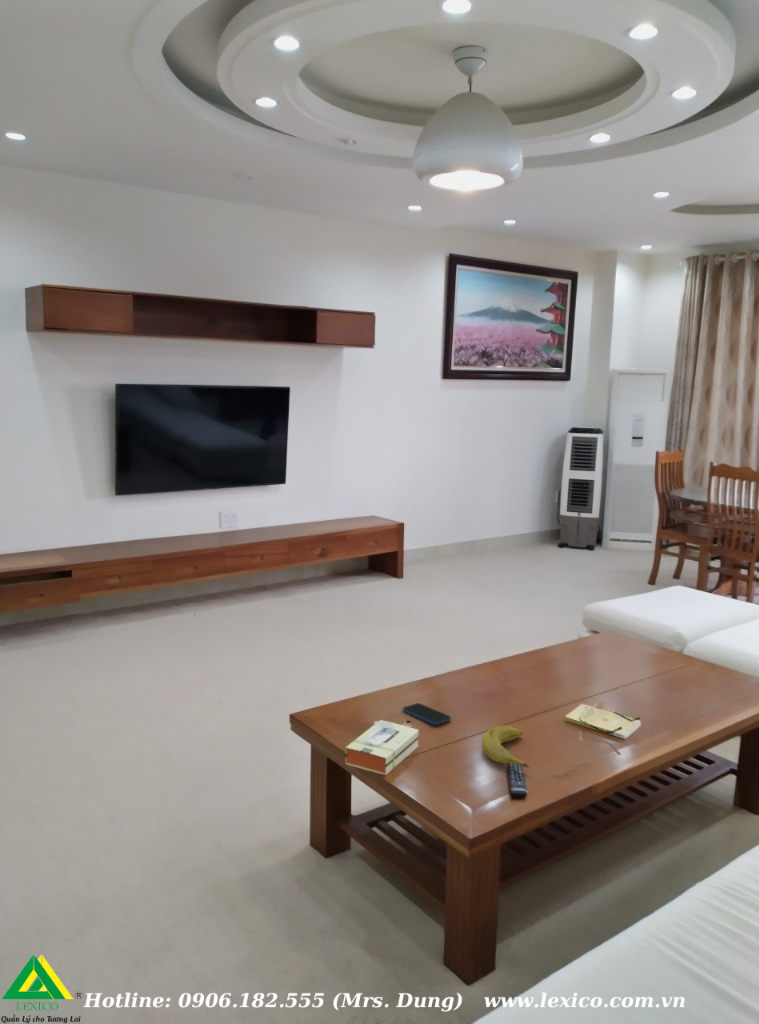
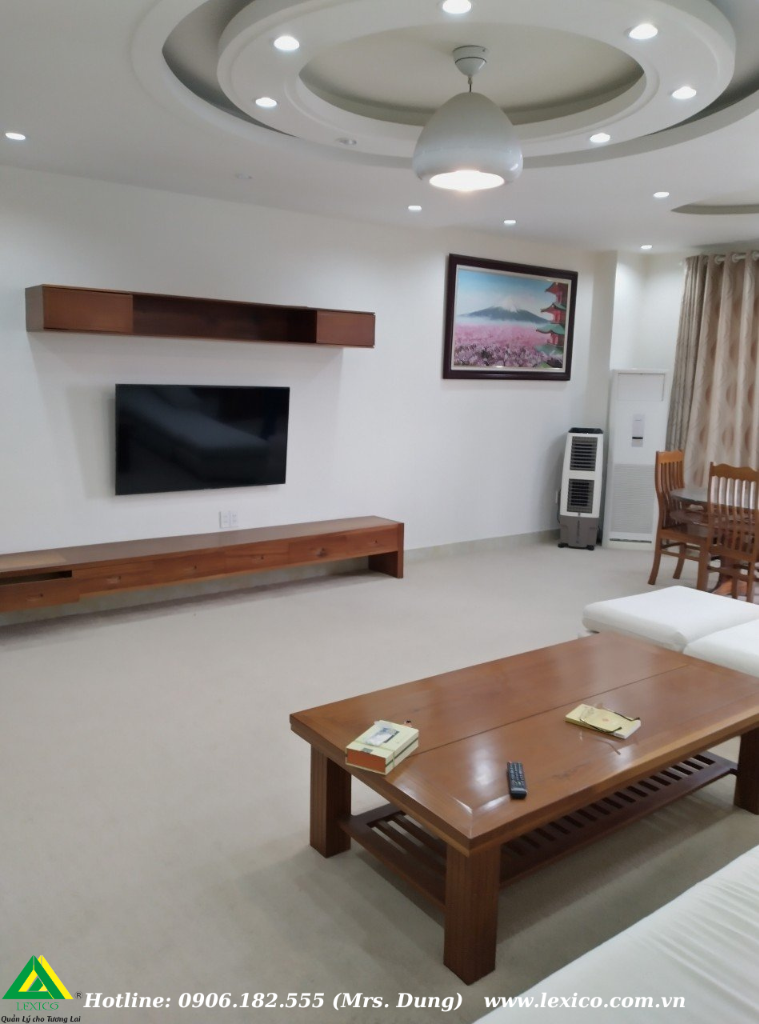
- fruit (512, 739)
- smartphone (426, 713)
